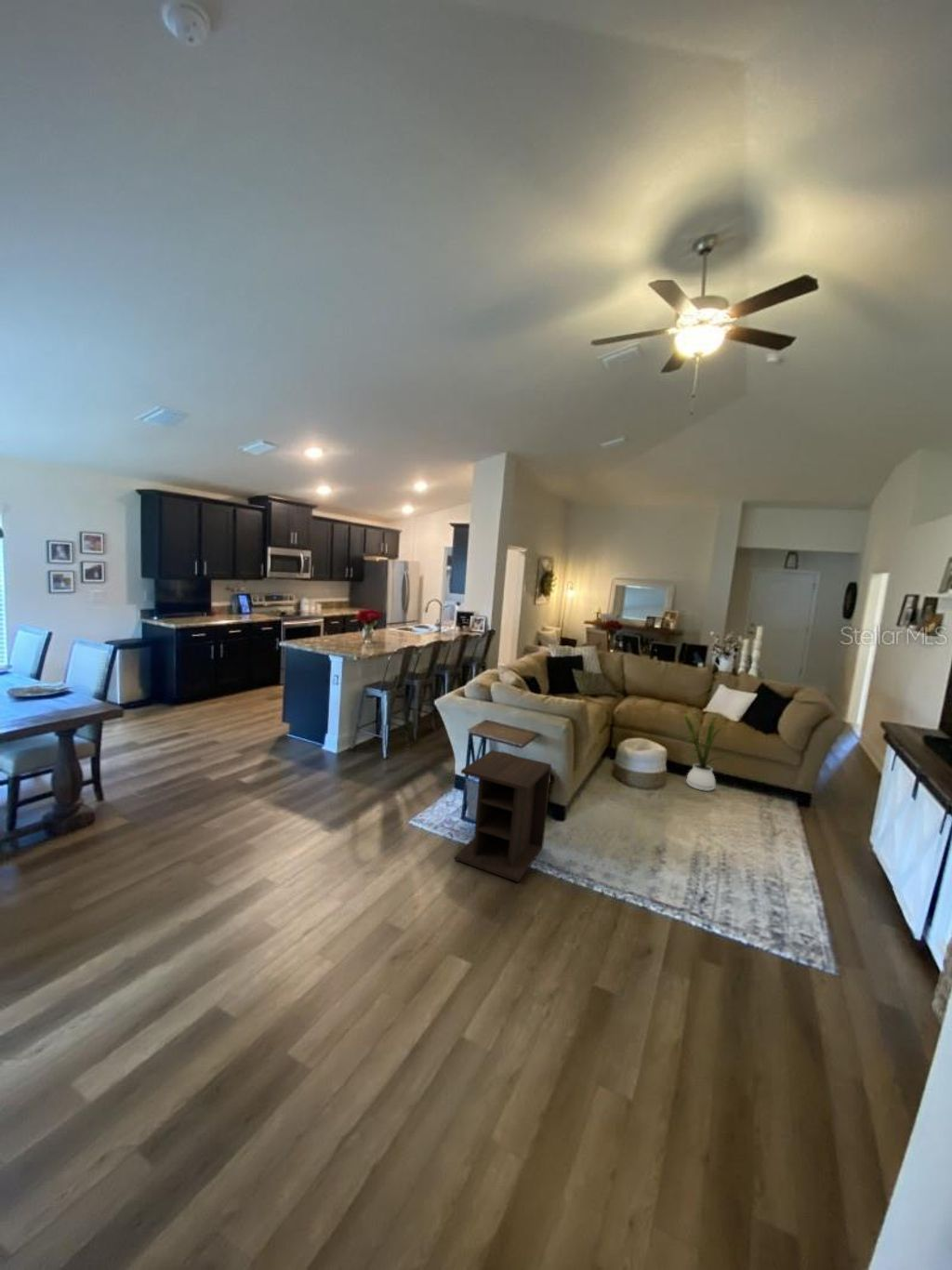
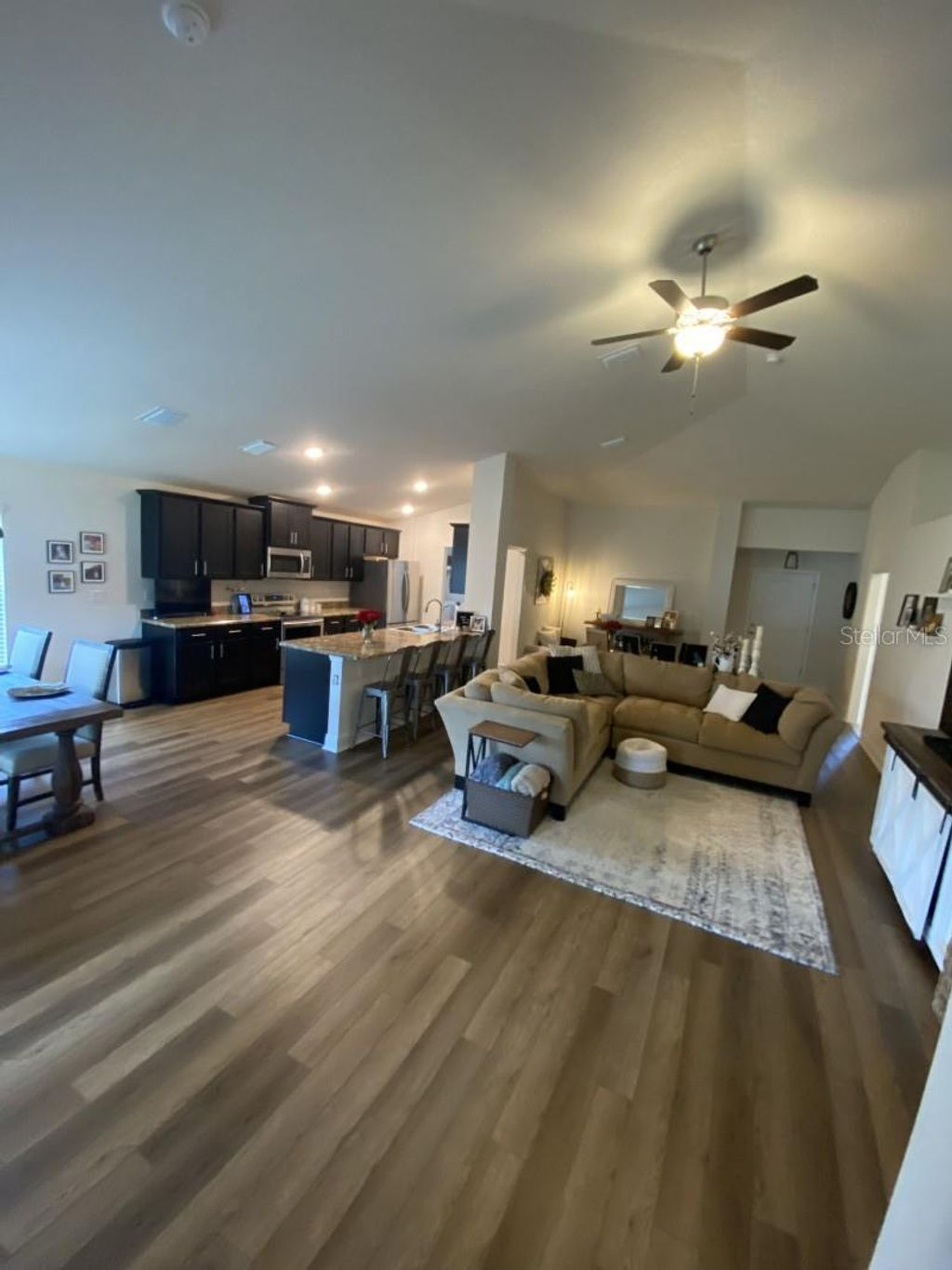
- house plant (701, 744)
- nightstand (504, 810)
